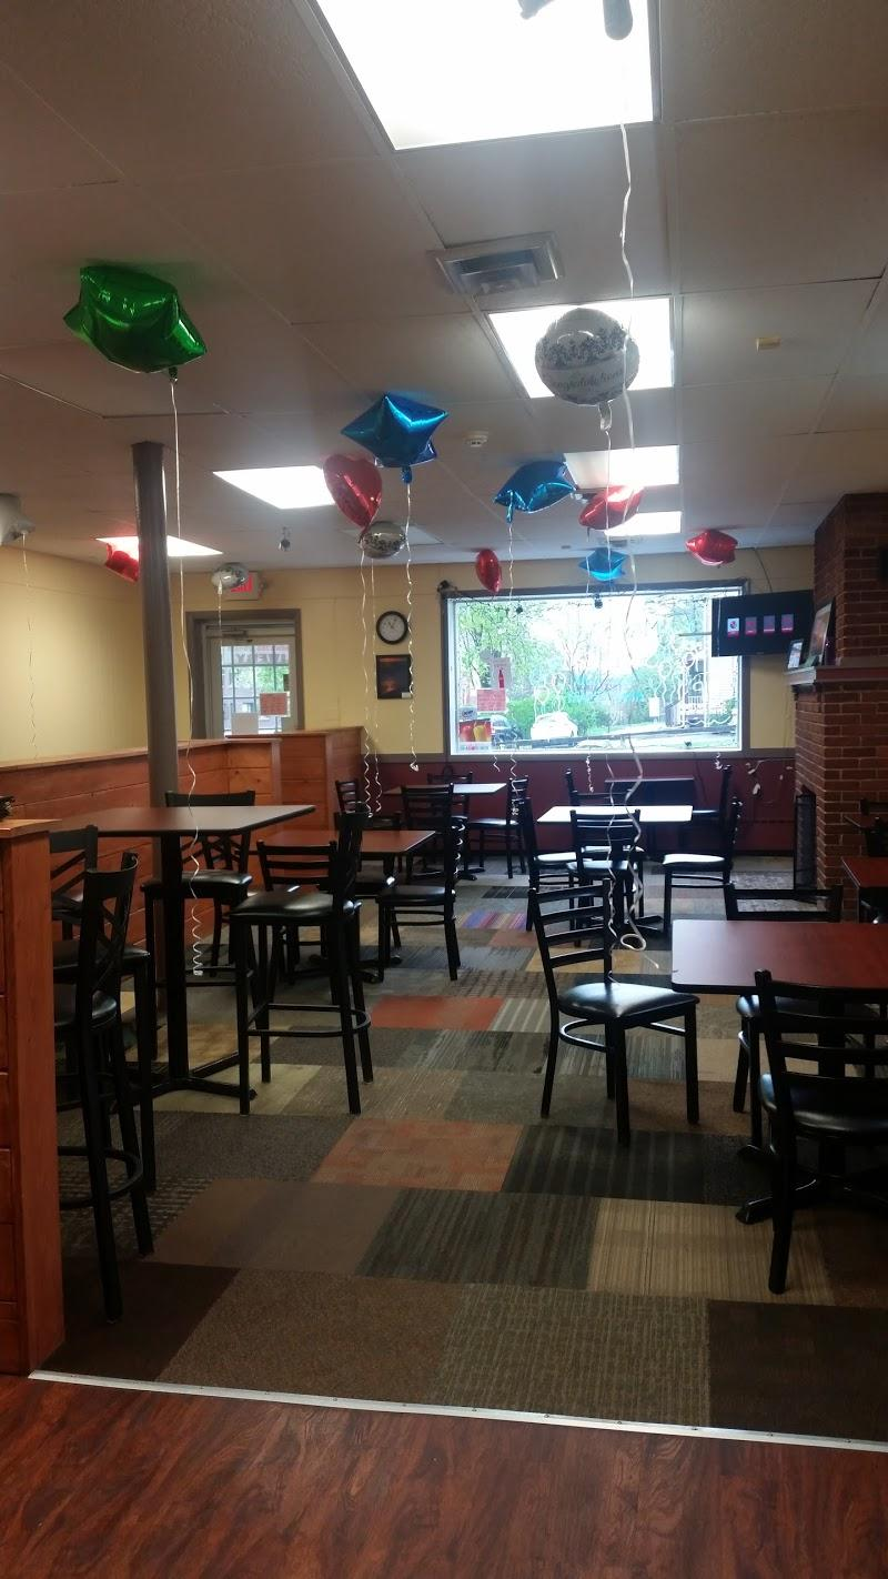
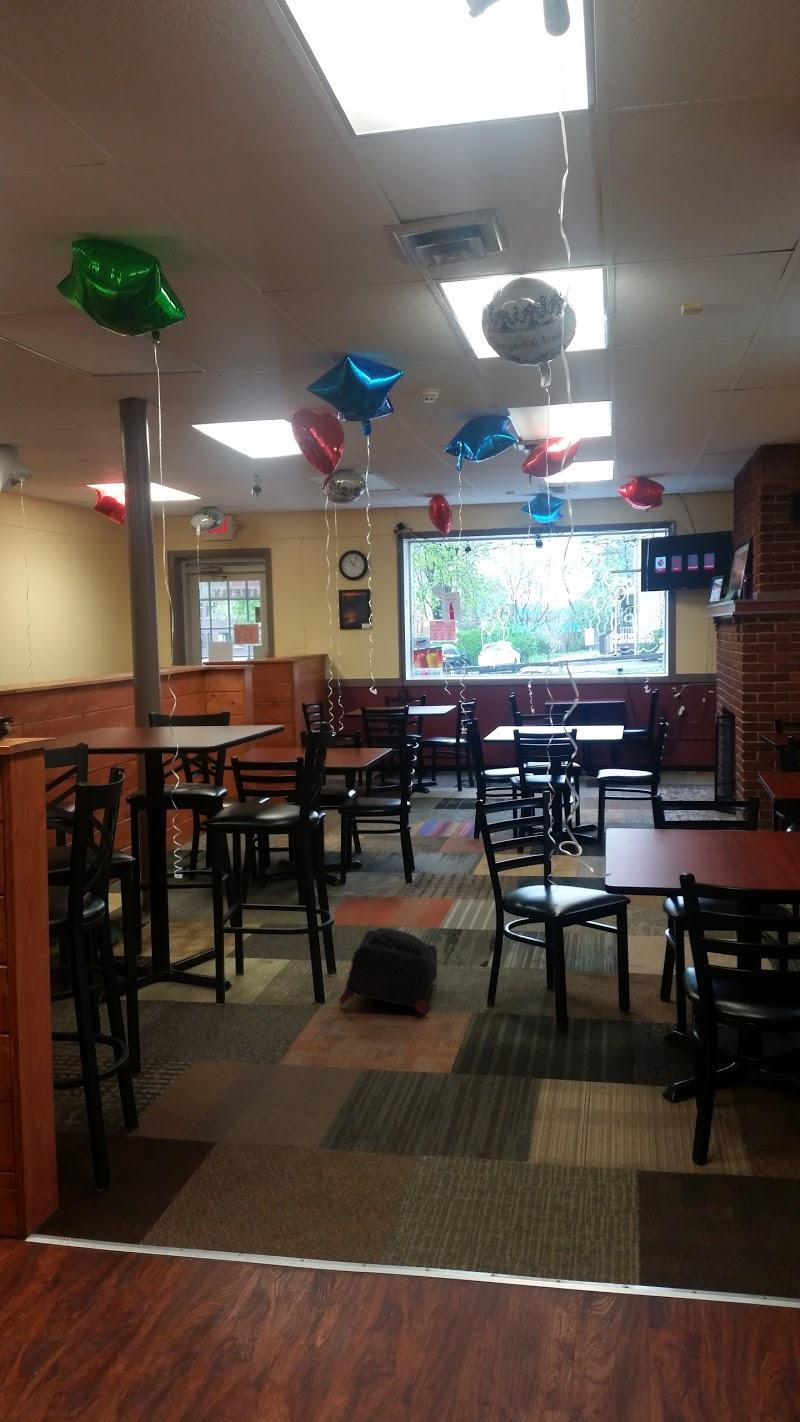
+ backpack (389, 961)
